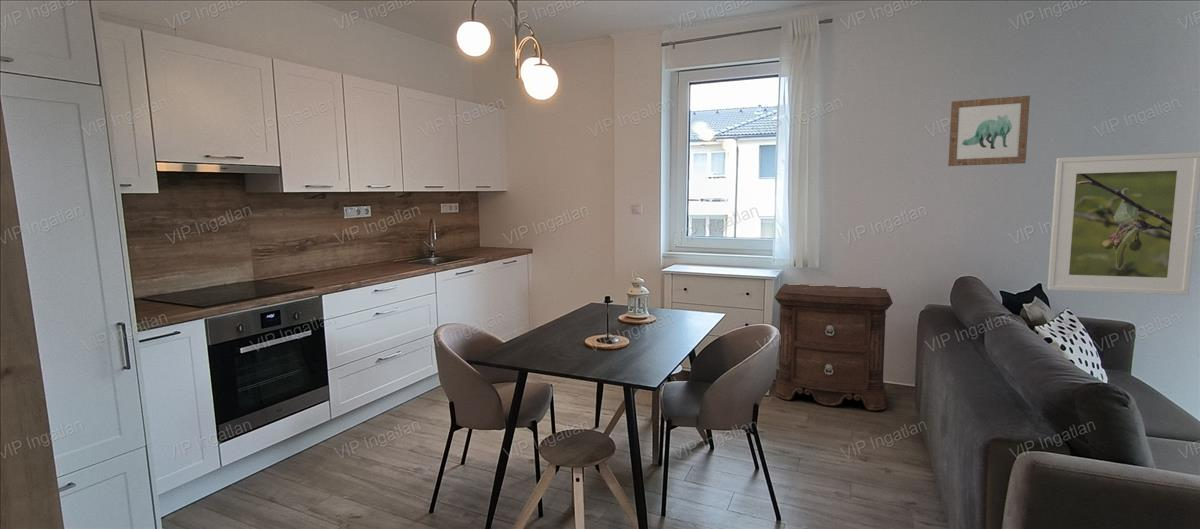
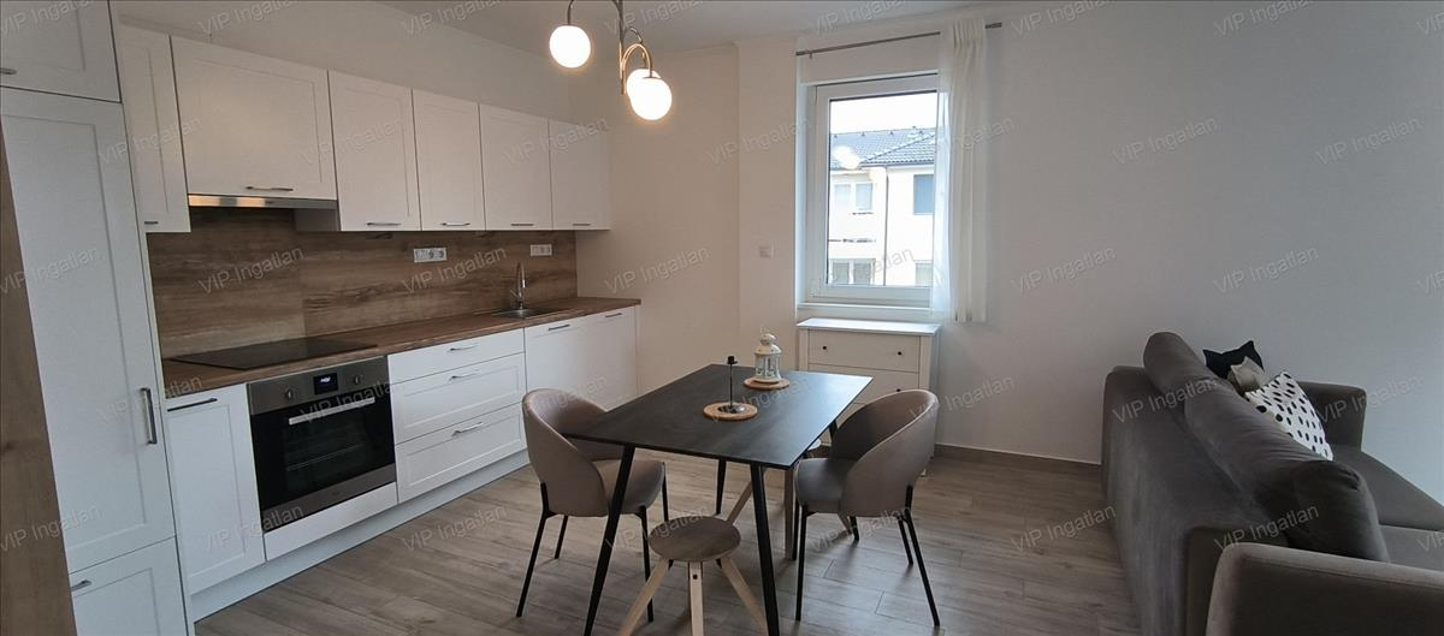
- wall art (987, 131)
- nightstand (830, 343)
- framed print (1120, 224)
